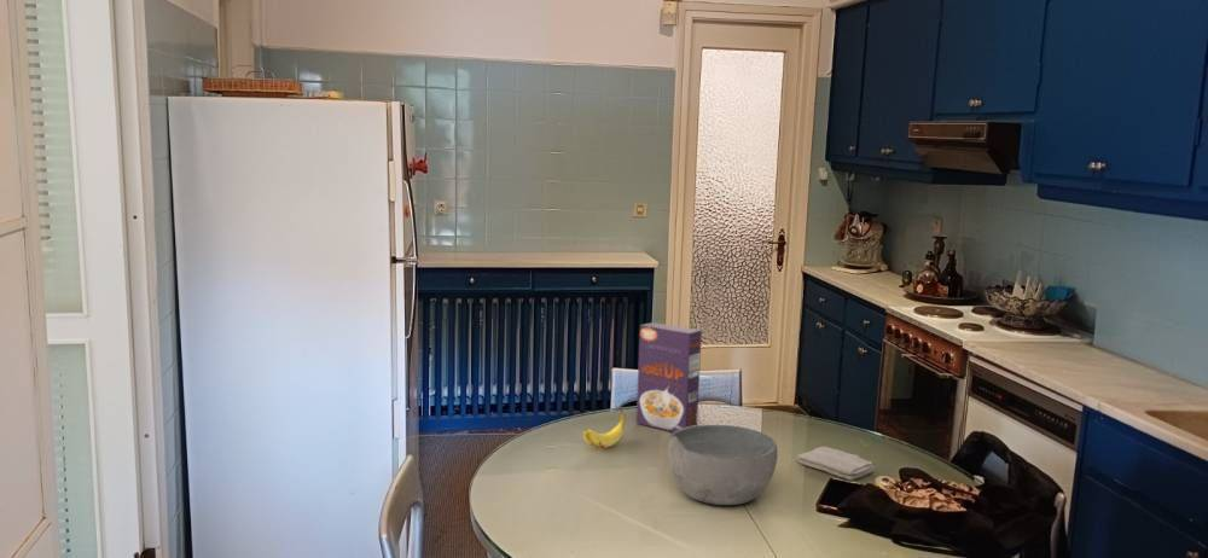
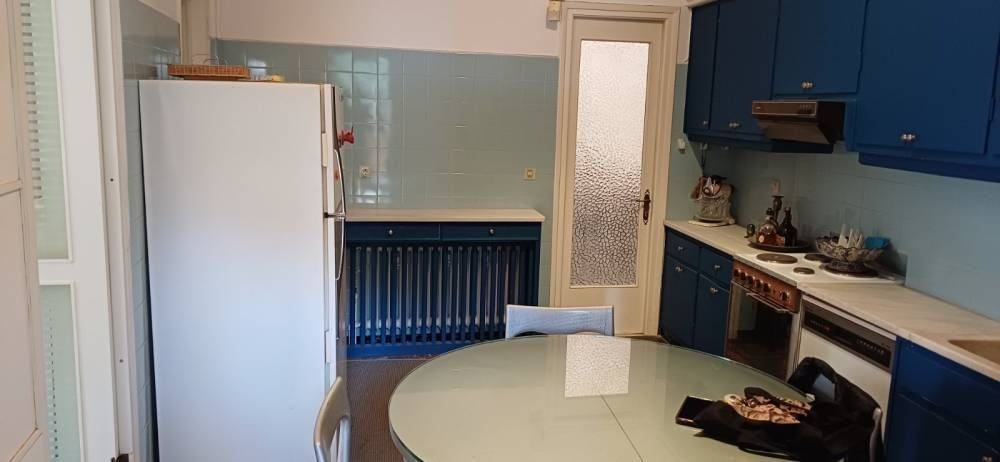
- bowl (720, 465)
- washcloth (835, 461)
- cereal box (668, 377)
- banana (604, 434)
